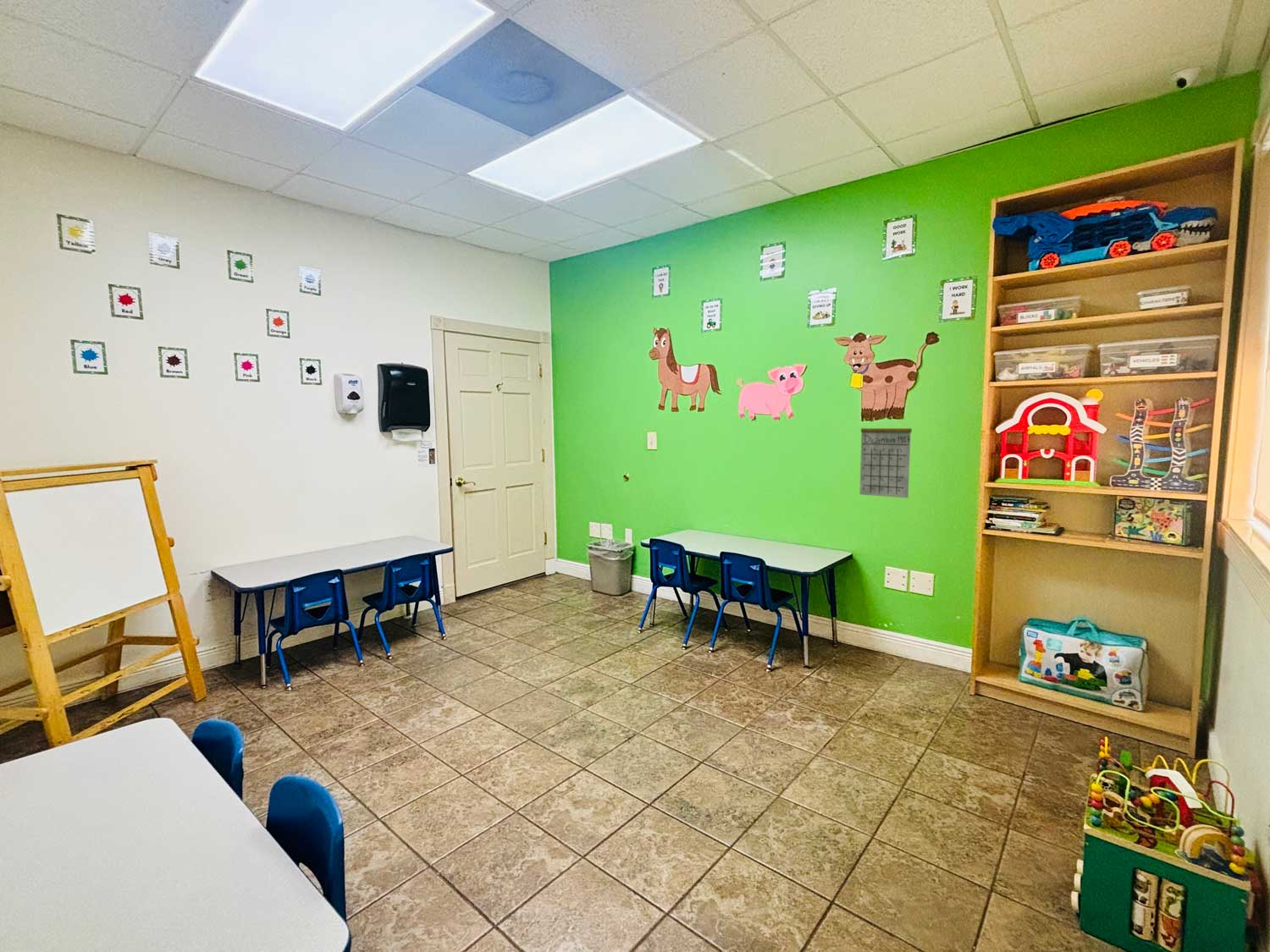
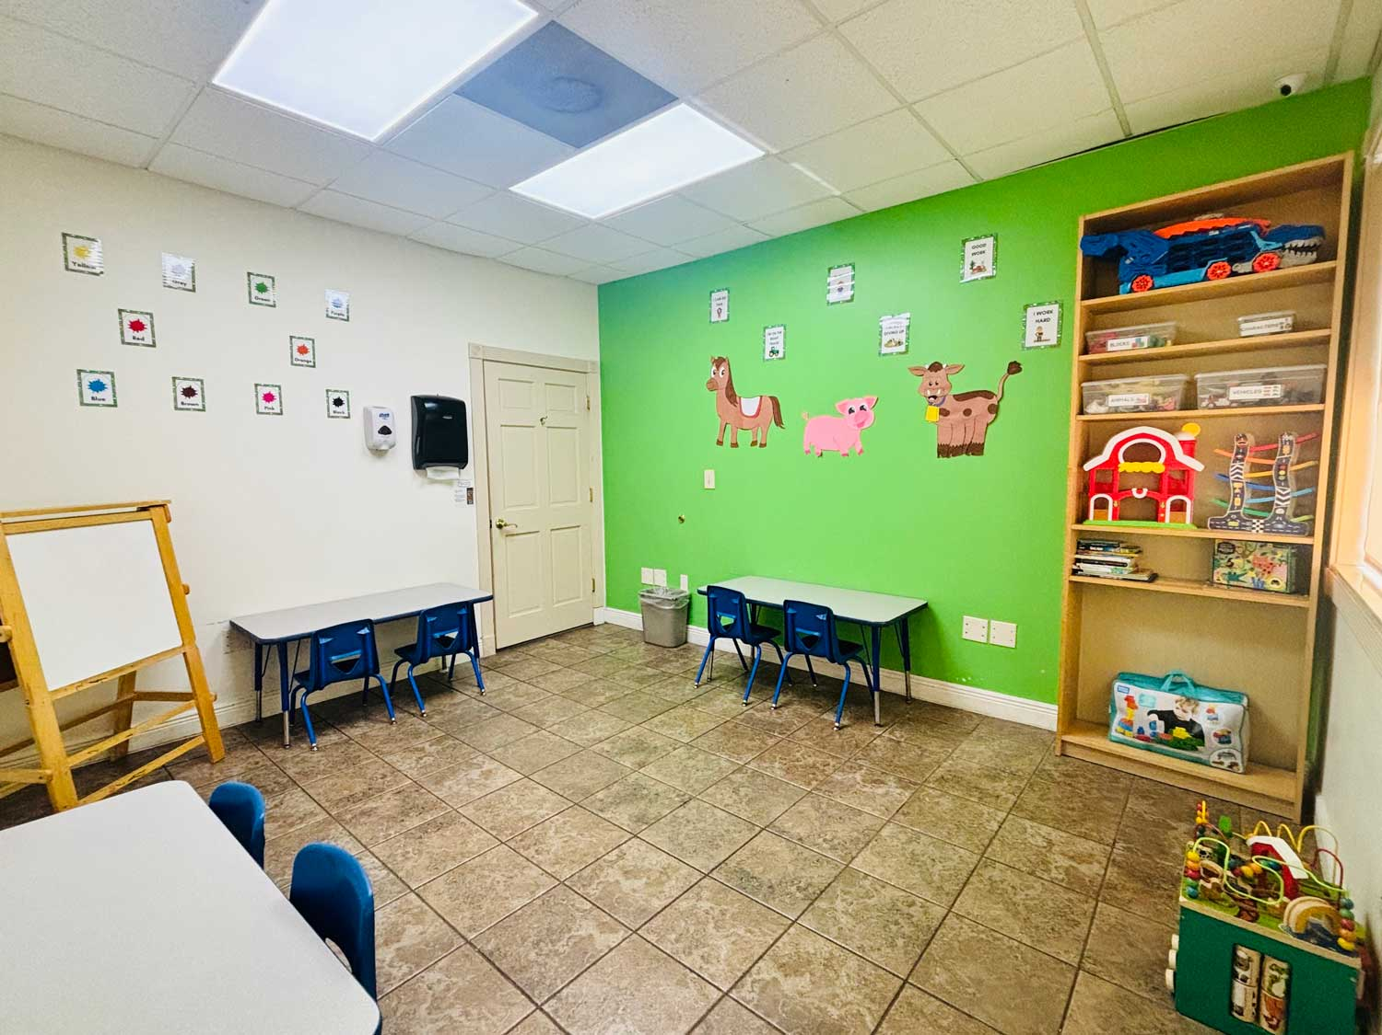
- calendar (885, 454)
